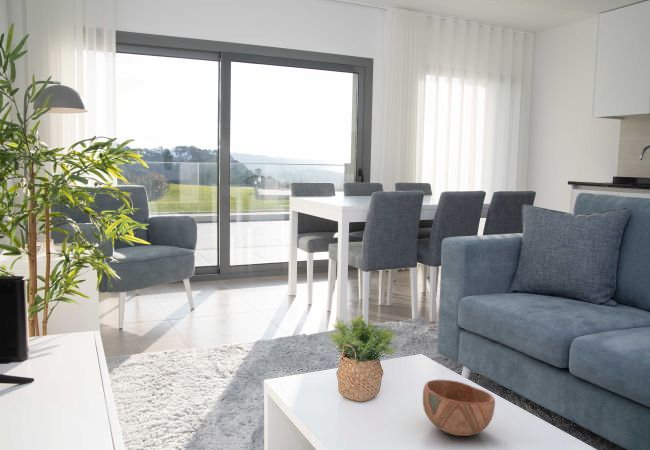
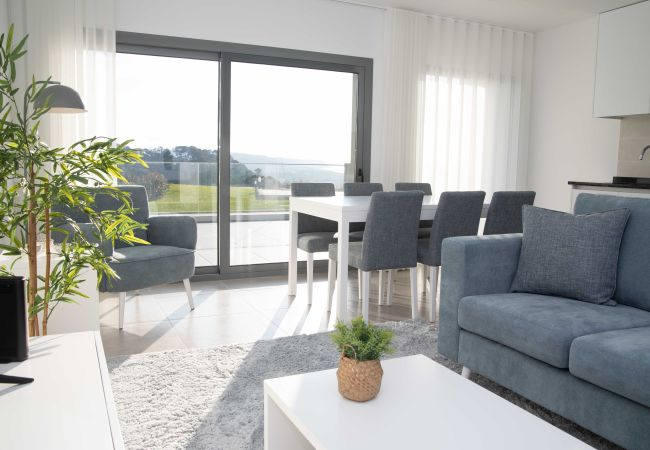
- bowl (457, 408)
